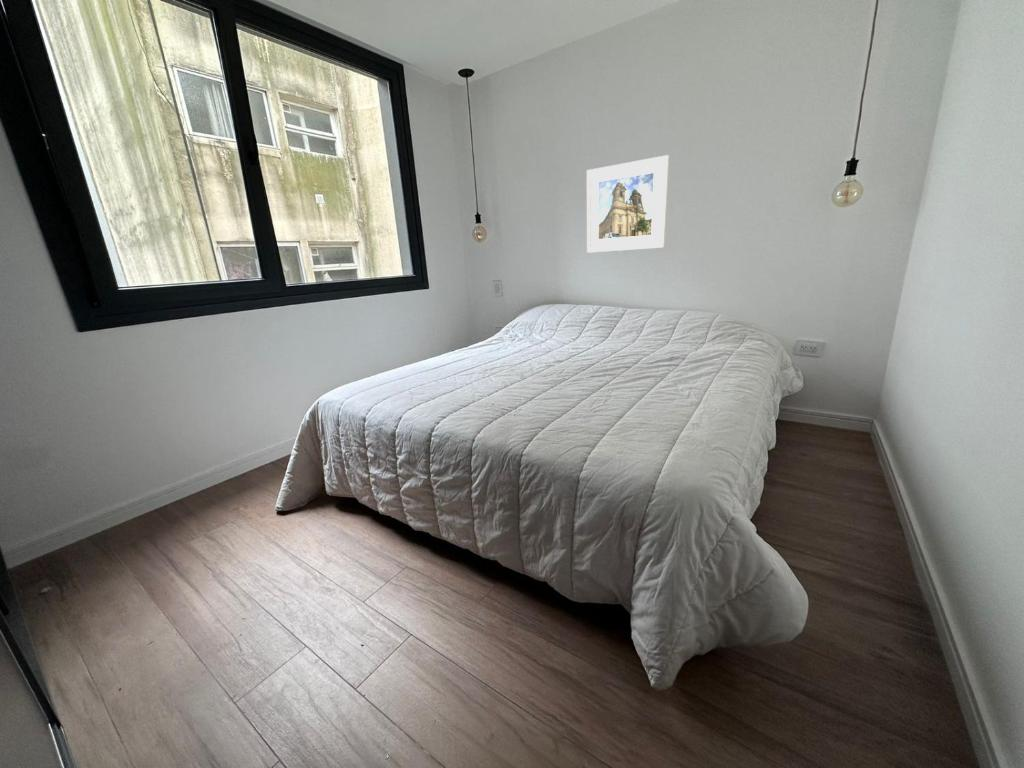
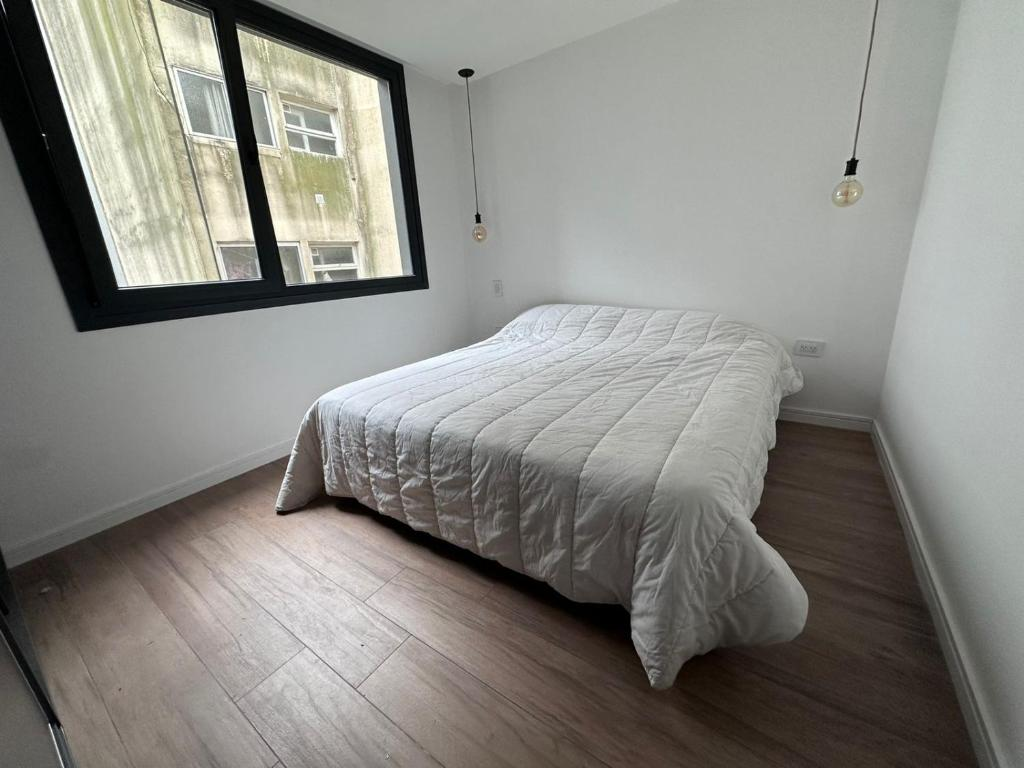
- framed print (624, 208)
